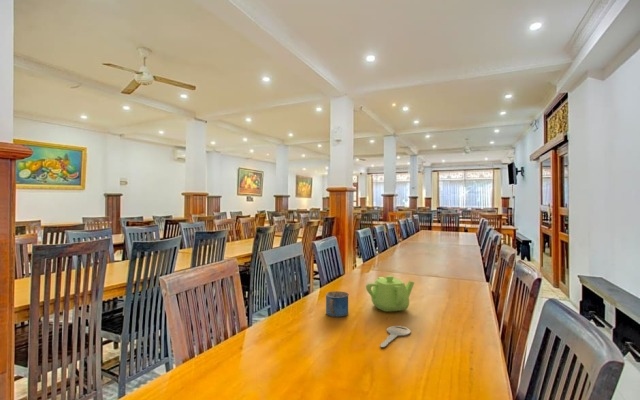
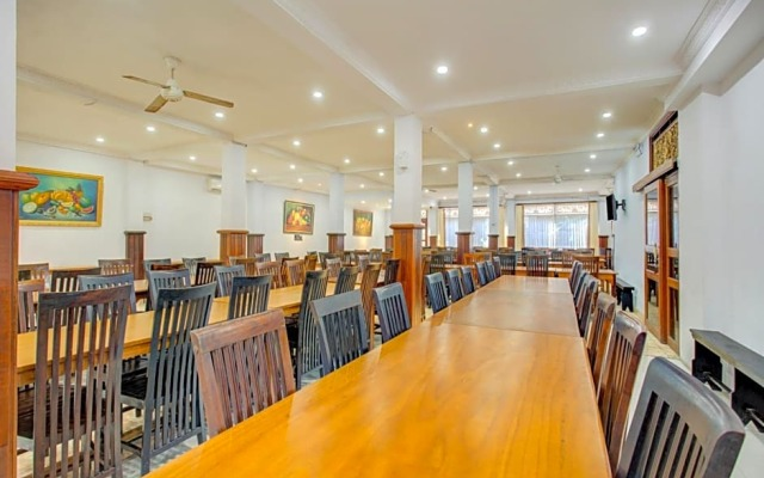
- key (392, 336)
- teapot (390, 291)
- mug (335, 304)
